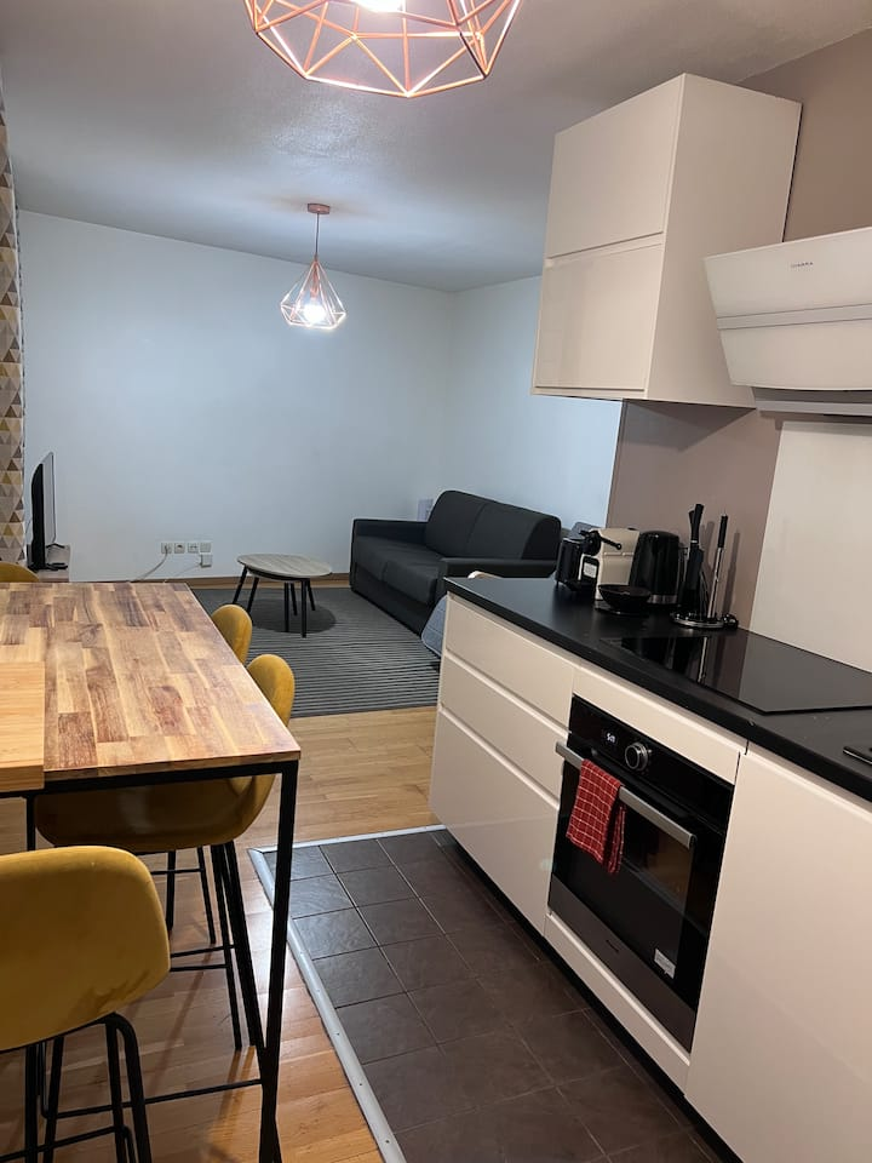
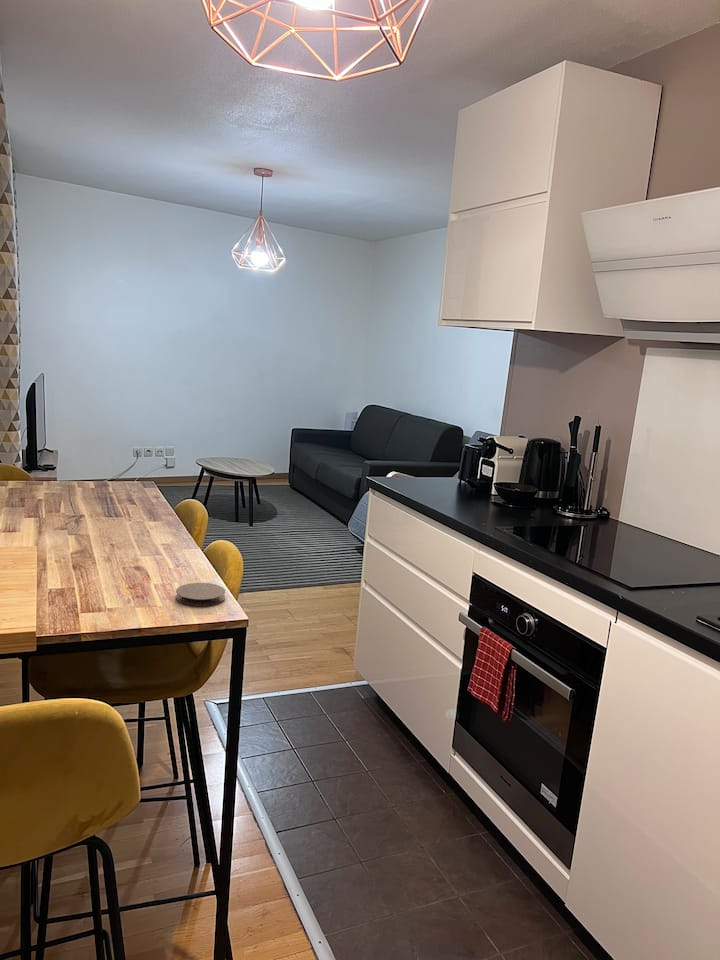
+ coaster (200, 593)
